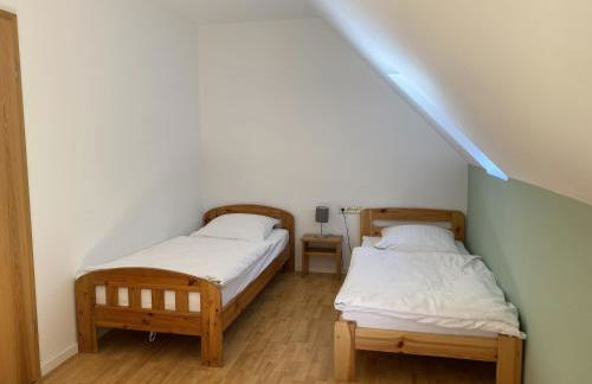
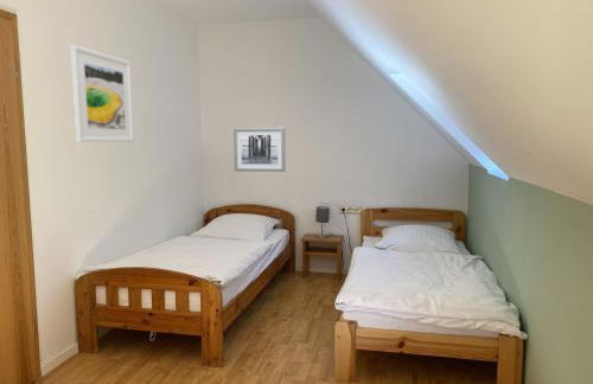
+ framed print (106, 98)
+ wall art (259, 149)
